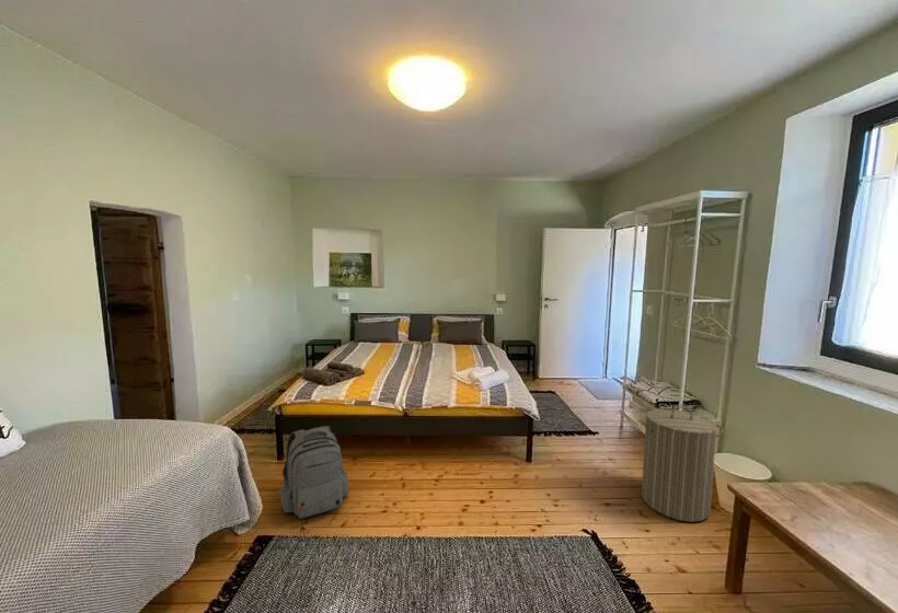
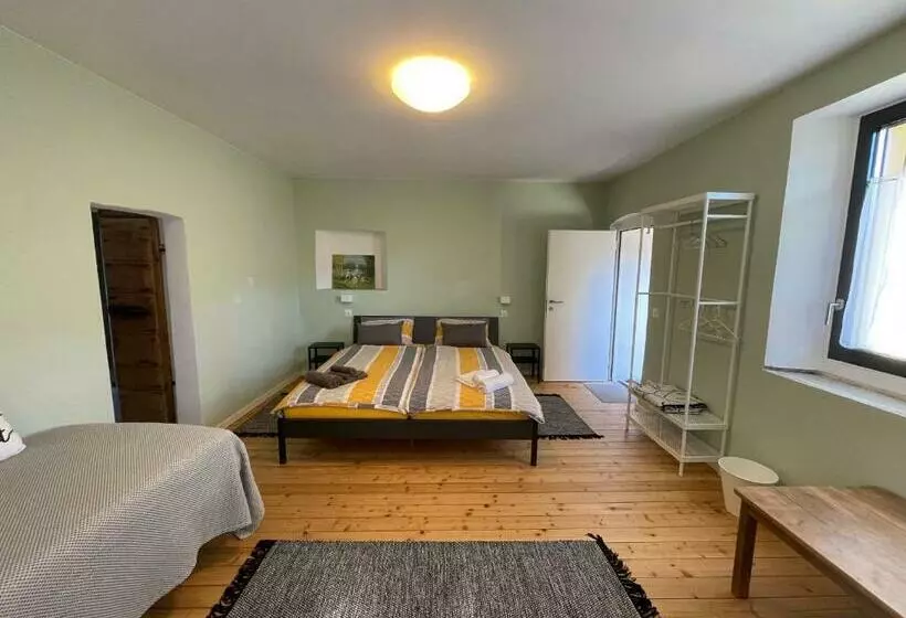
- laundry hamper (677, 454)
- backpack (314, 463)
